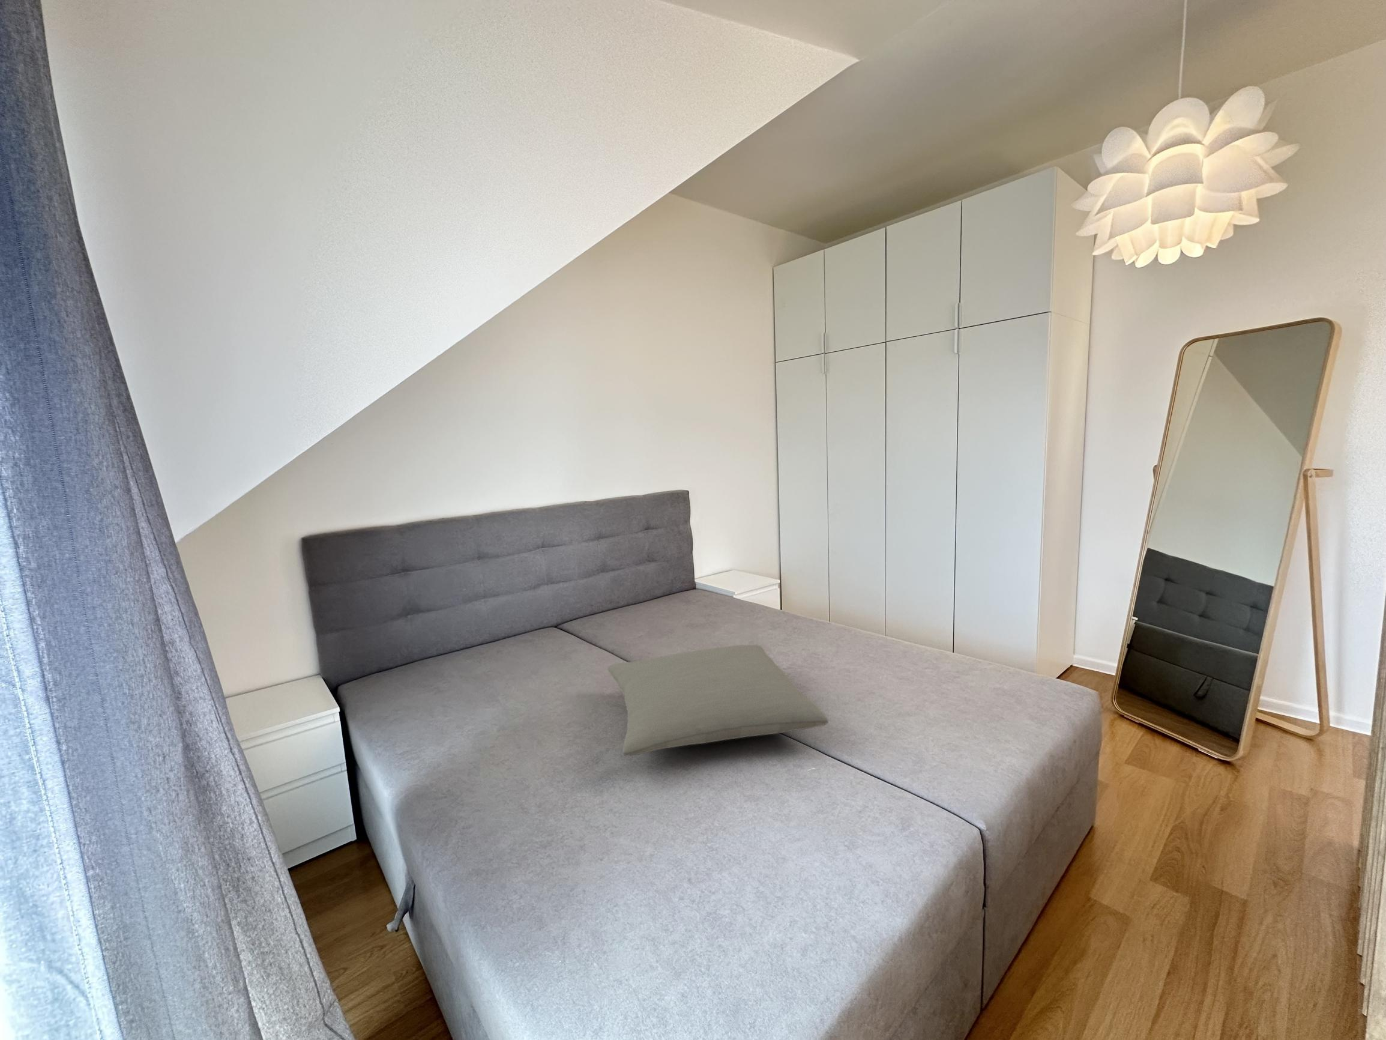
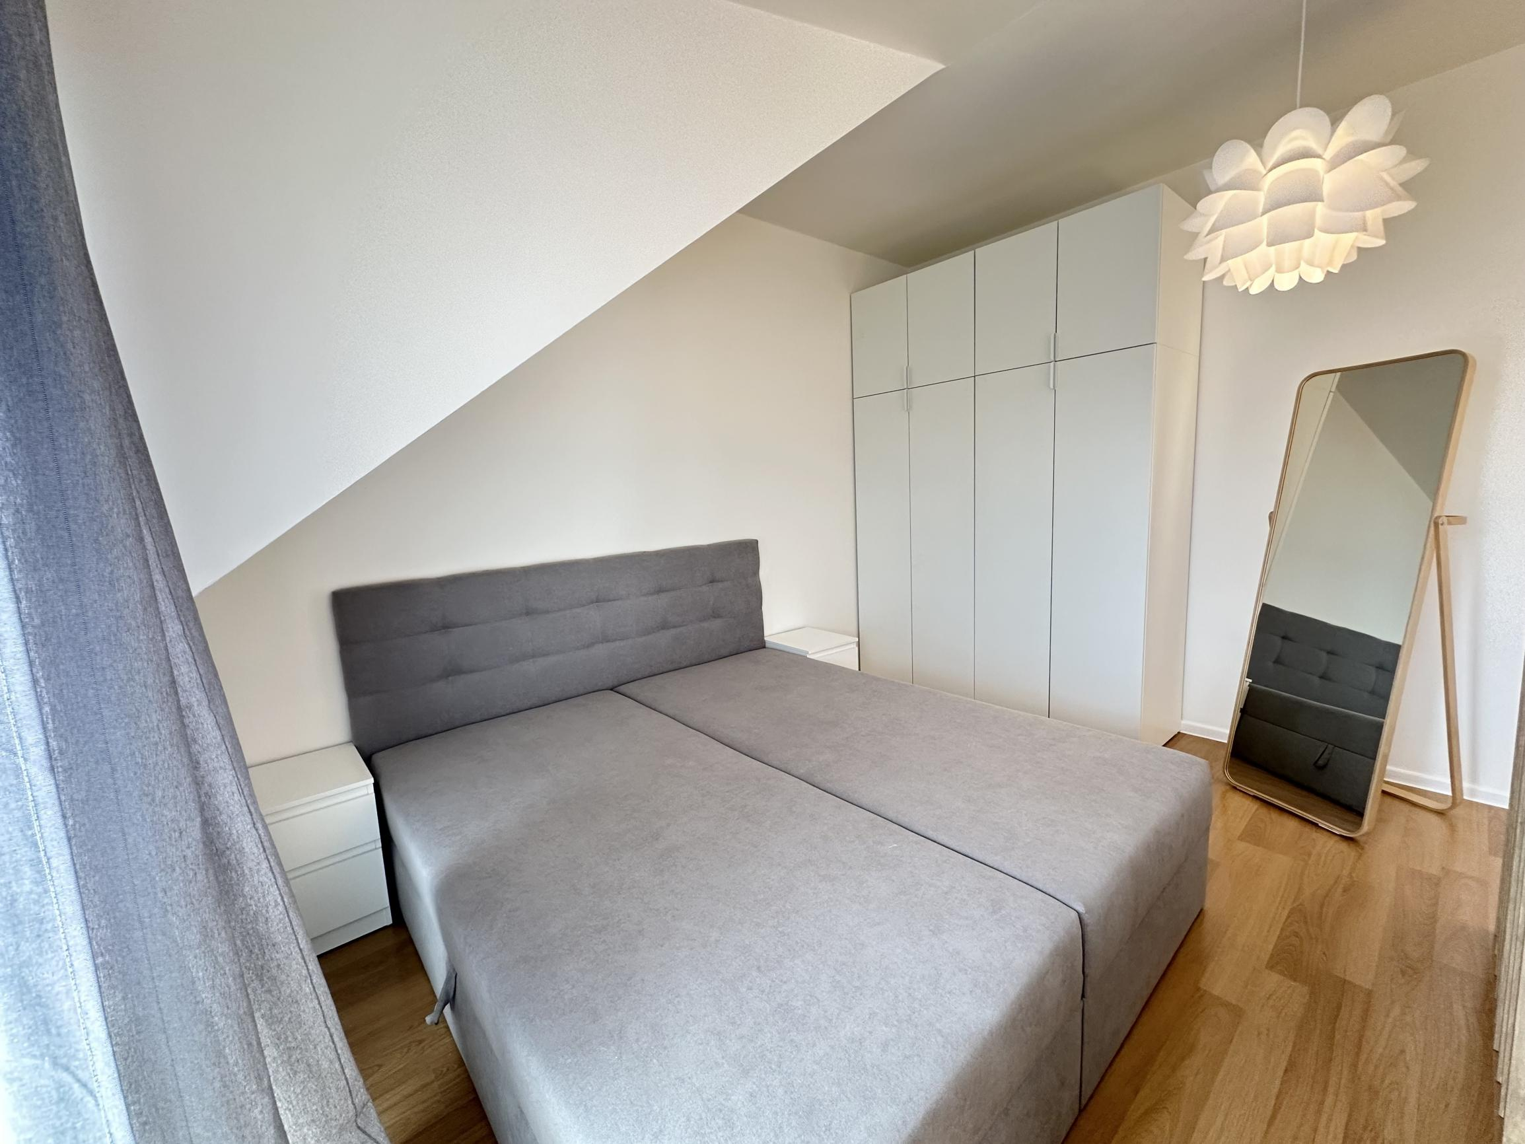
- pillow (704, 692)
